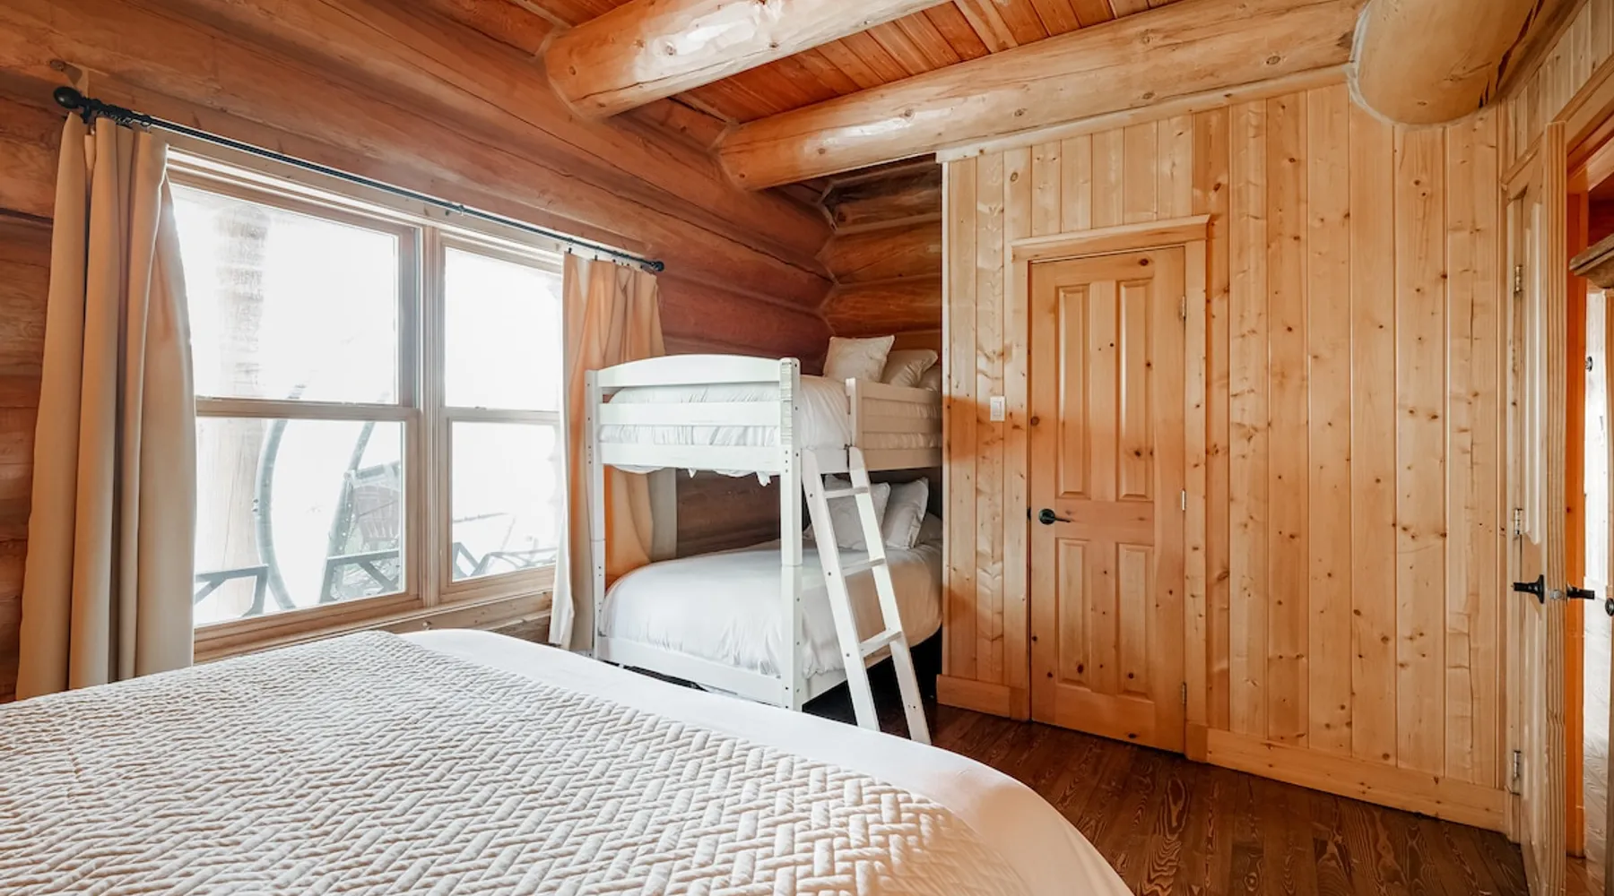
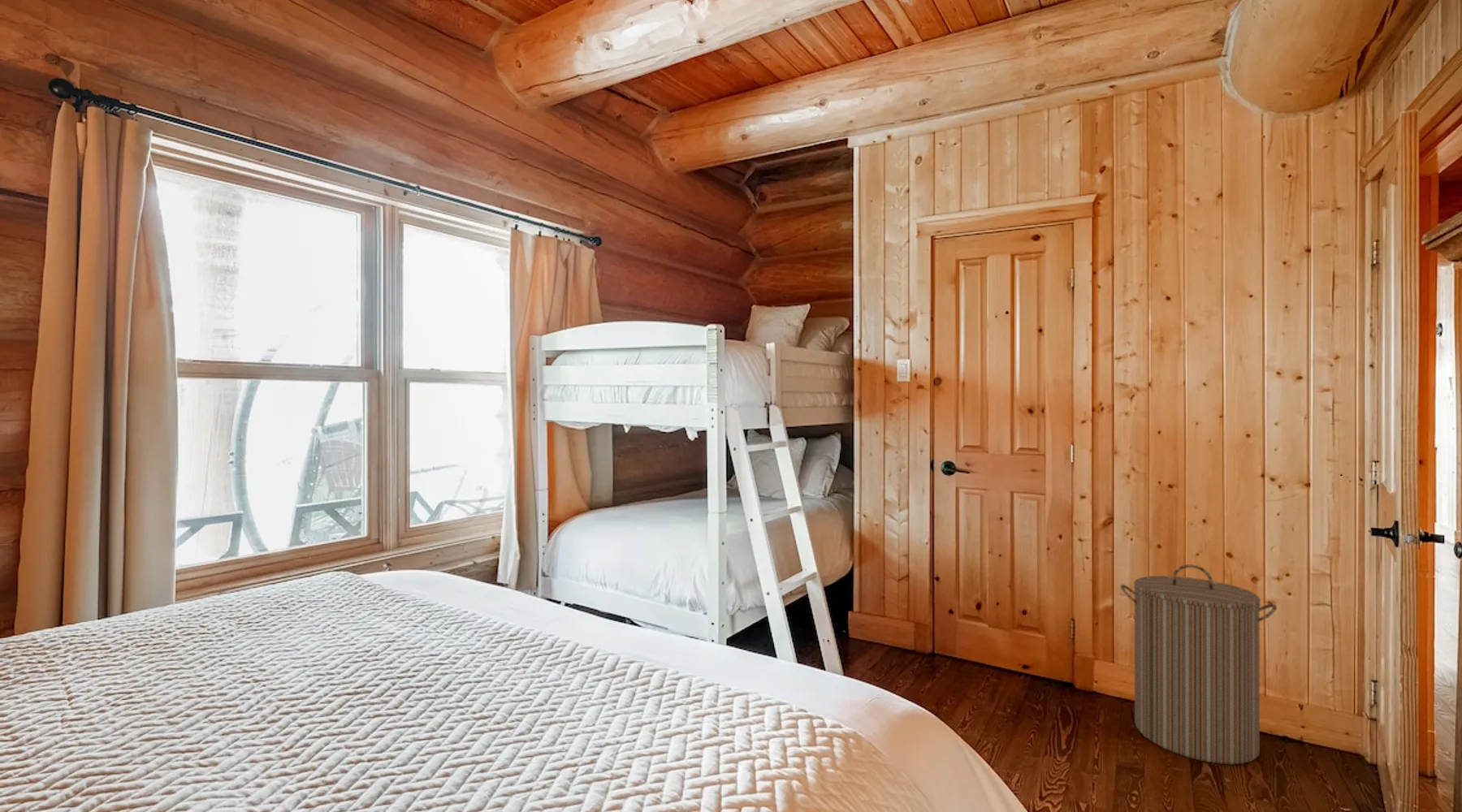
+ laundry hamper (1194, 651)
